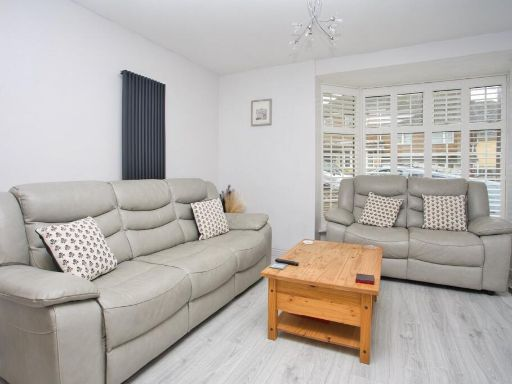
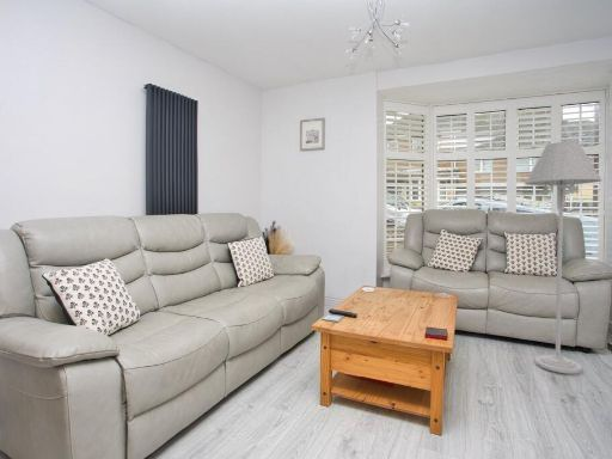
+ floor lamp (559, 256)
